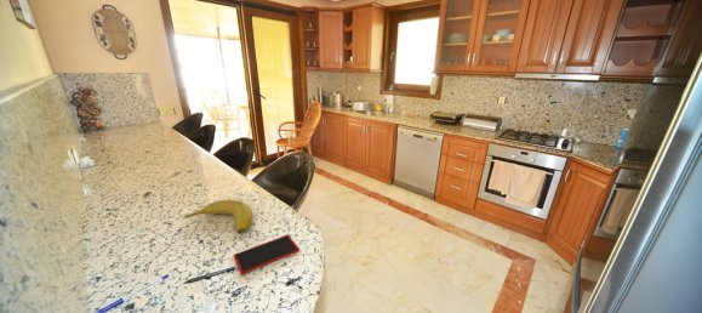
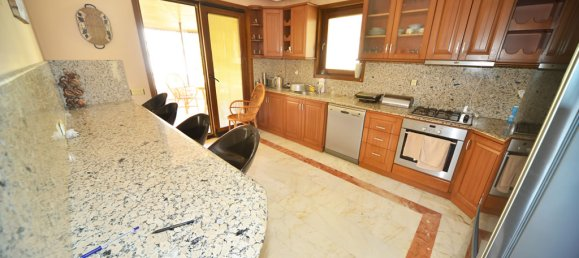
- smartphone (267, 252)
- fruit (216, 214)
